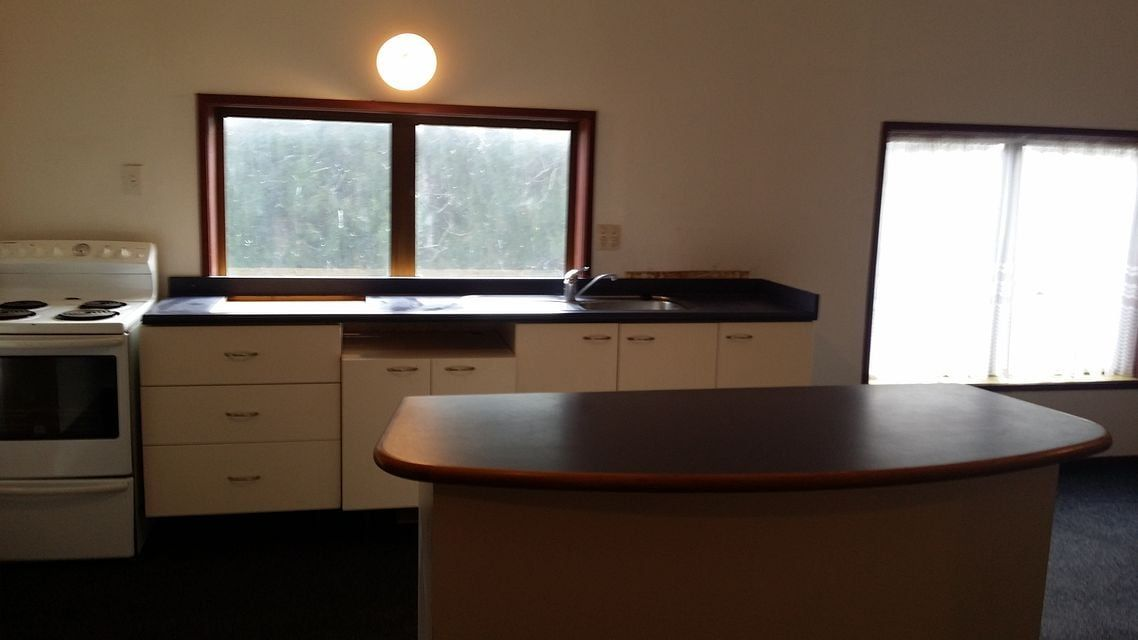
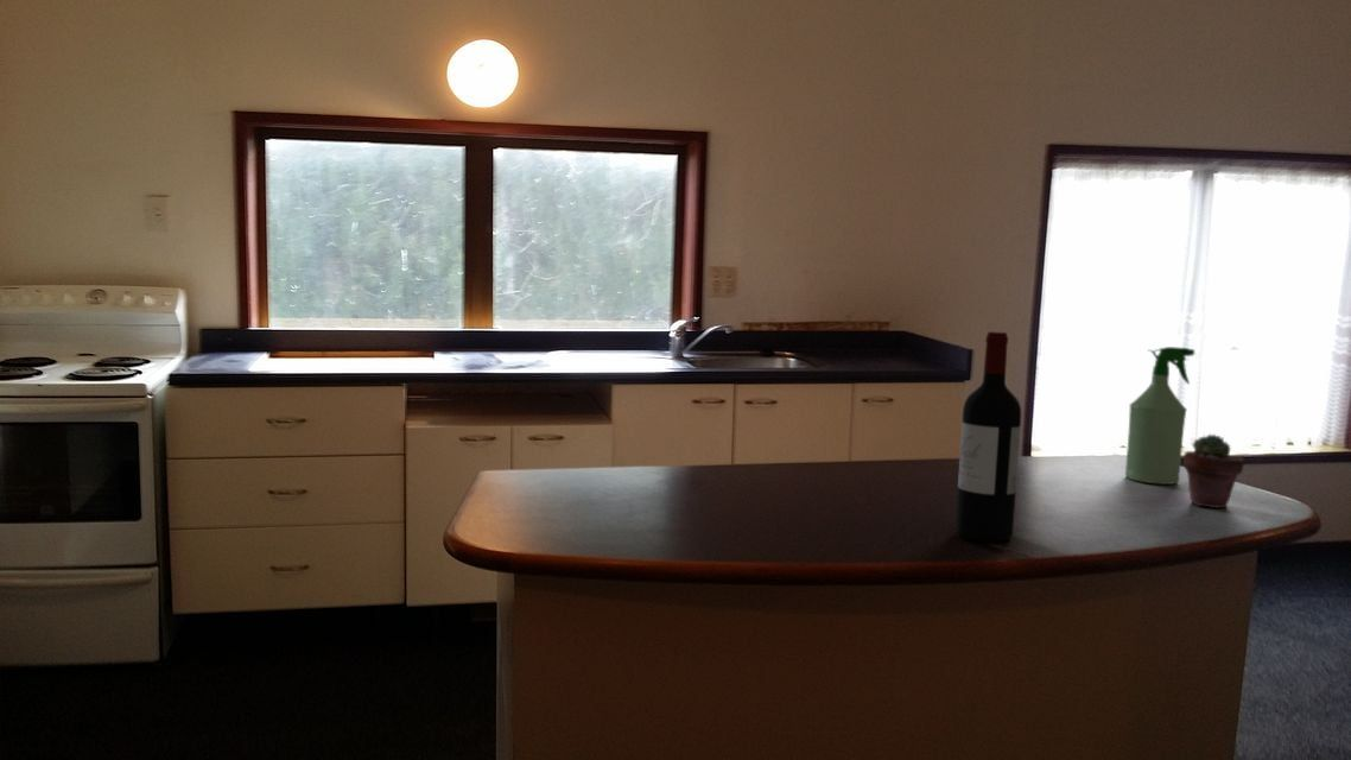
+ wine bottle (990, 435)
+ potted succulent (1212, 469)
+ spray bottle (1157, 413)
